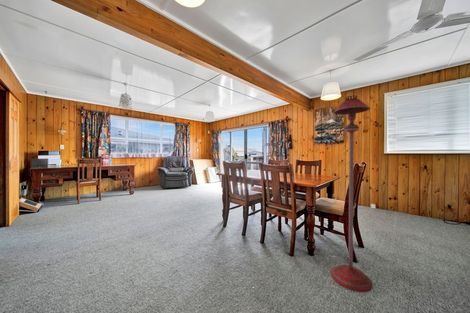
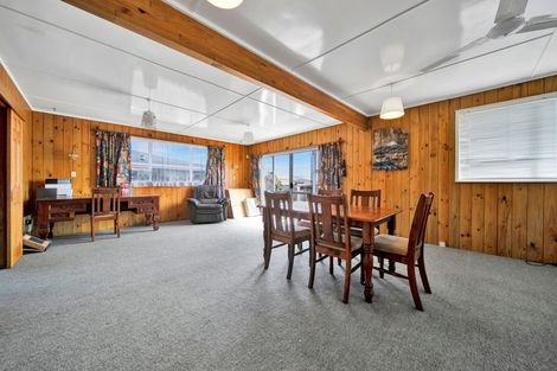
- floor lamp (351, 188)
